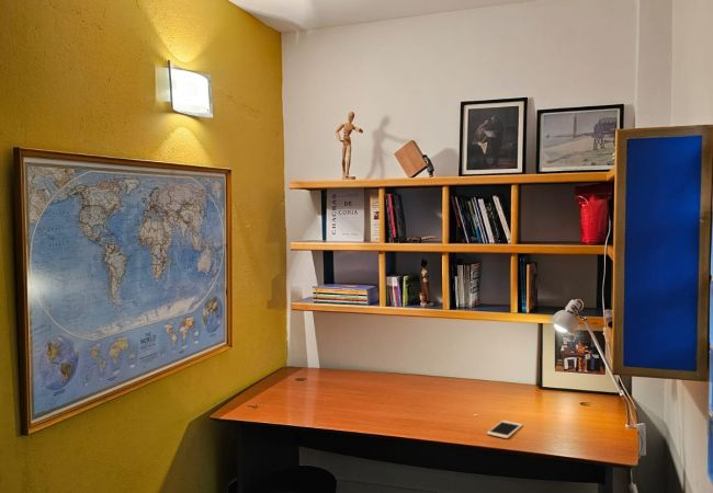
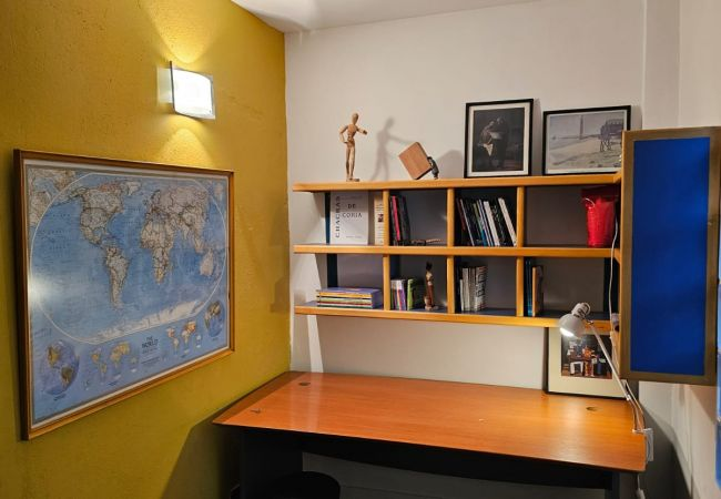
- cell phone (505, 428)
